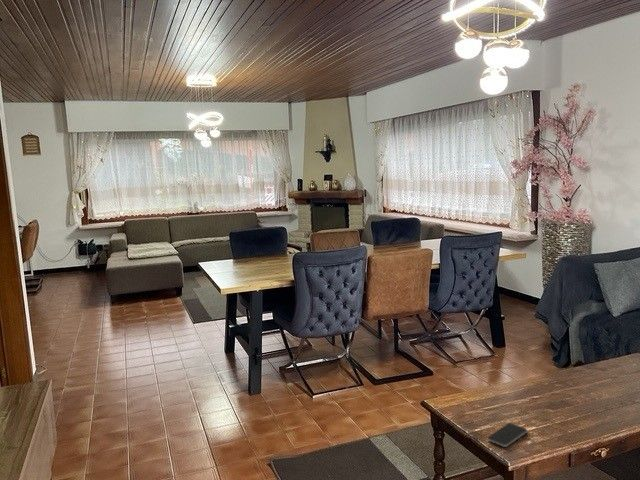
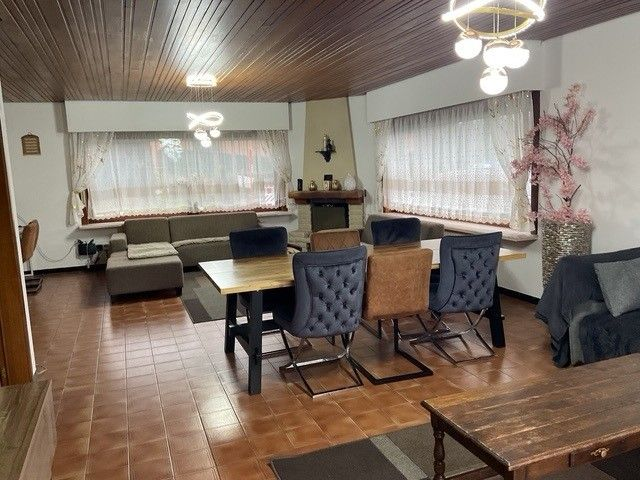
- smartphone (507, 434)
